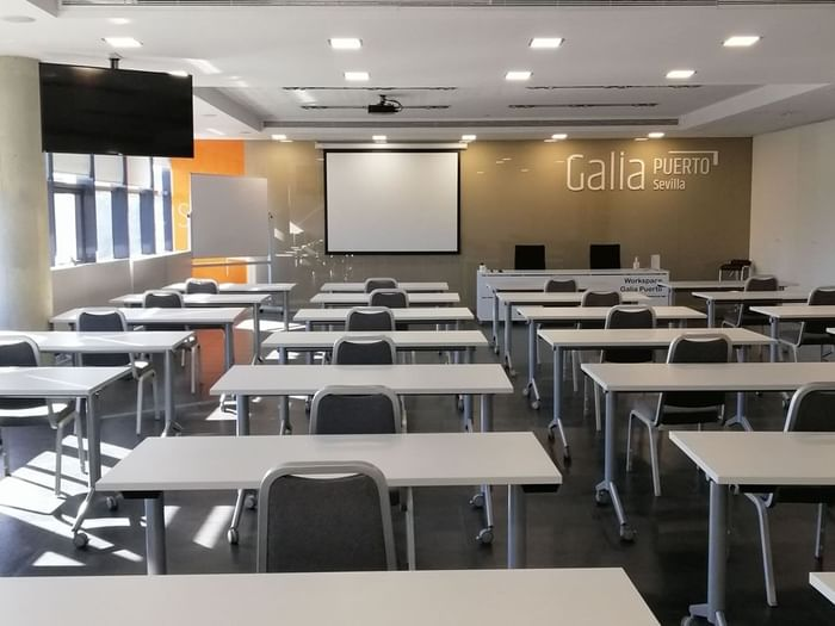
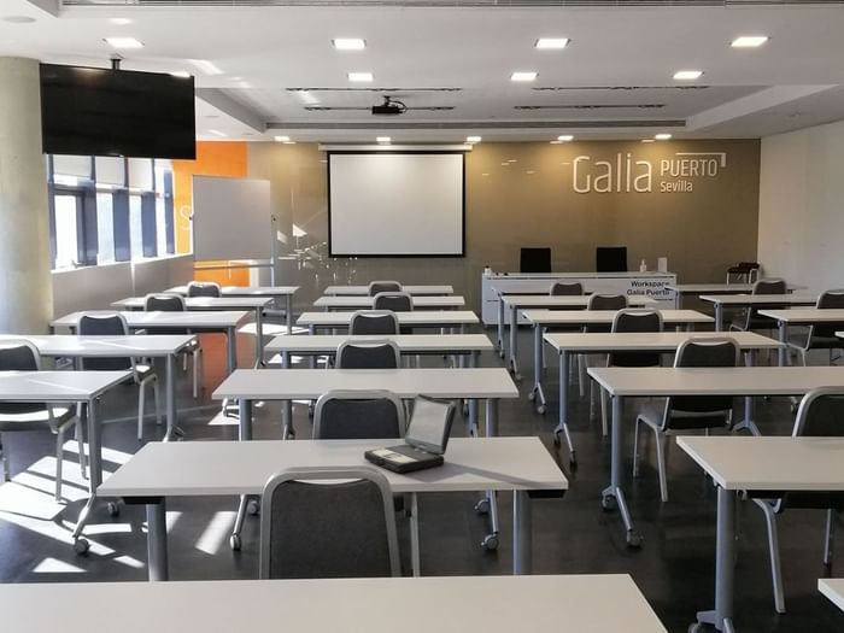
+ laptop (410, 430)
